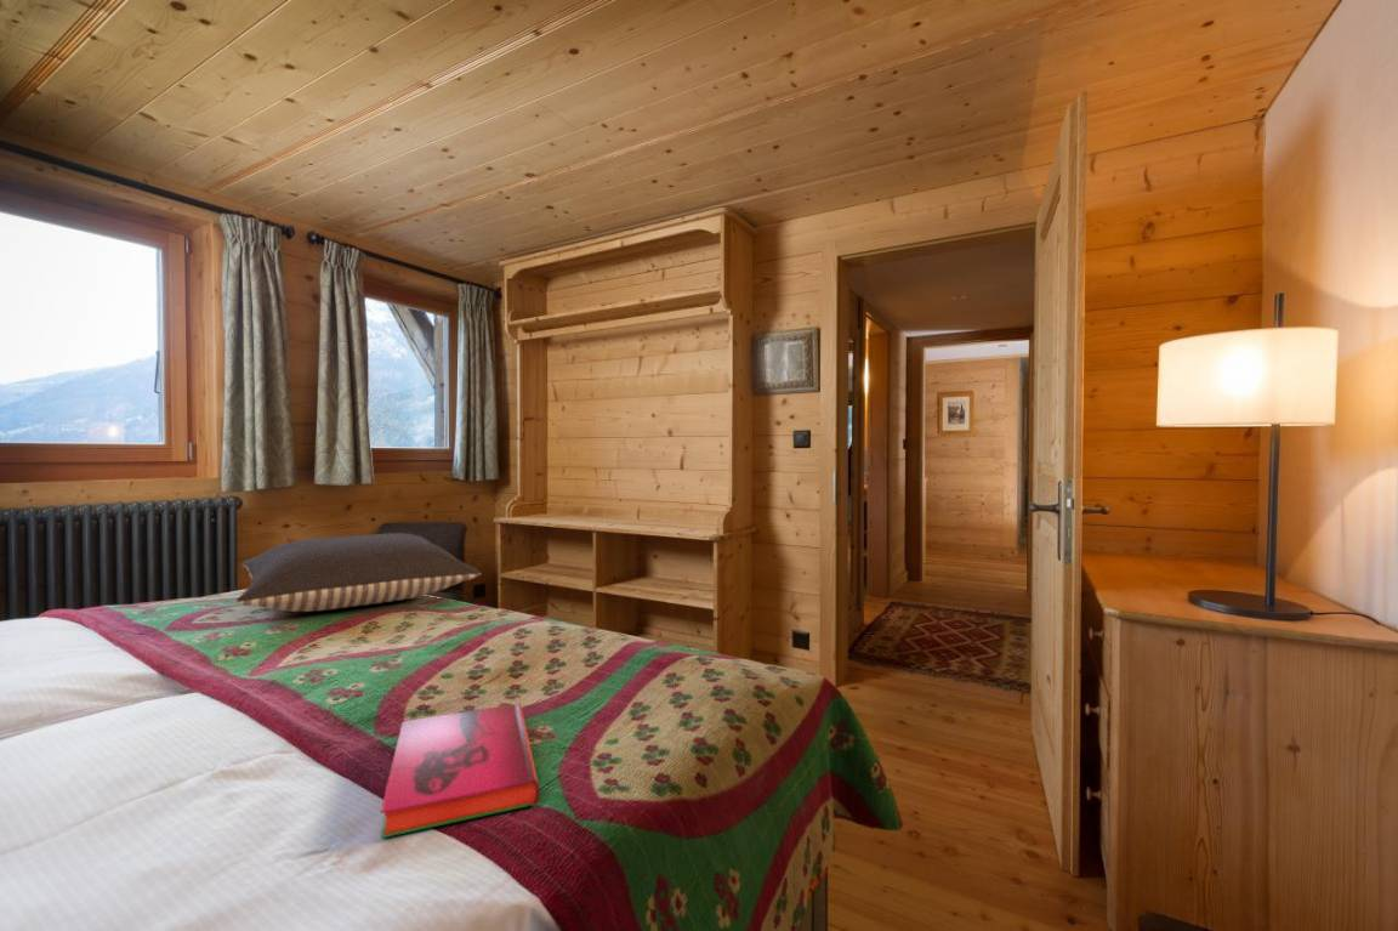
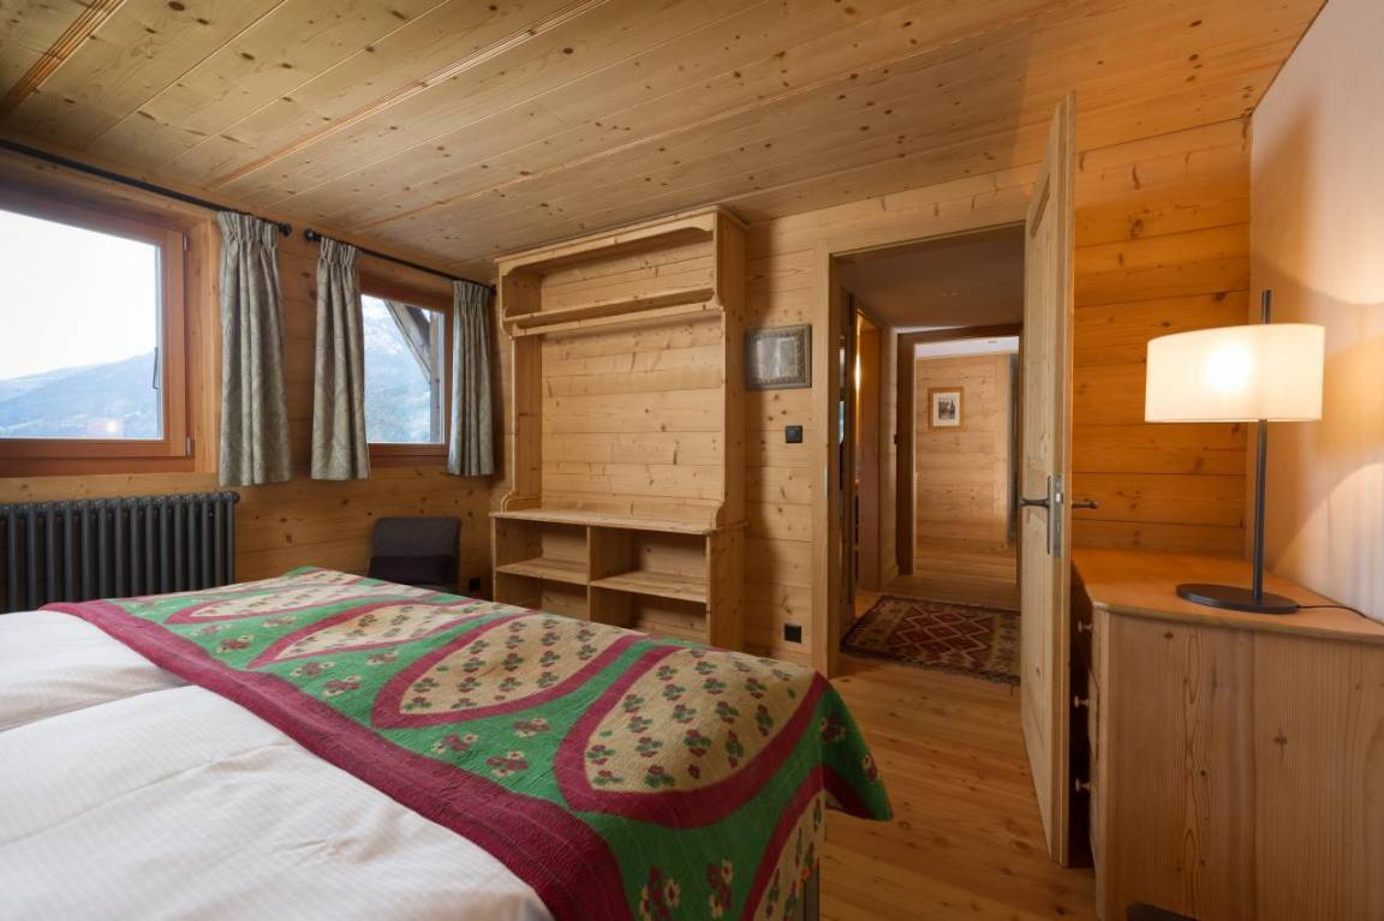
- pillow (358, 568)
- hardback book (464, 757)
